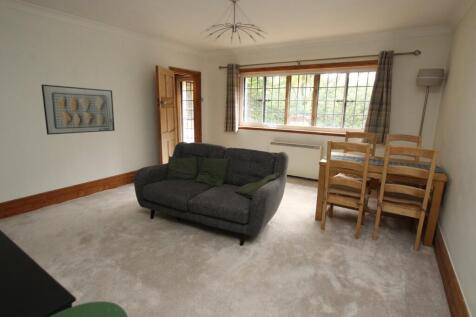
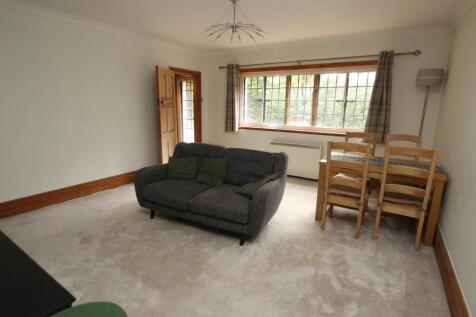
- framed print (82, 110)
